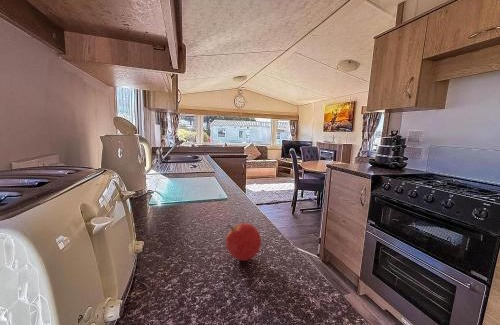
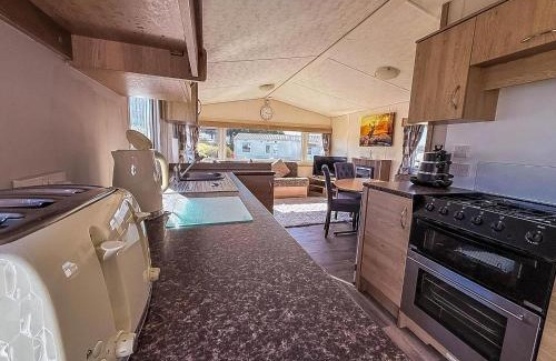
- fruit (243, 241)
